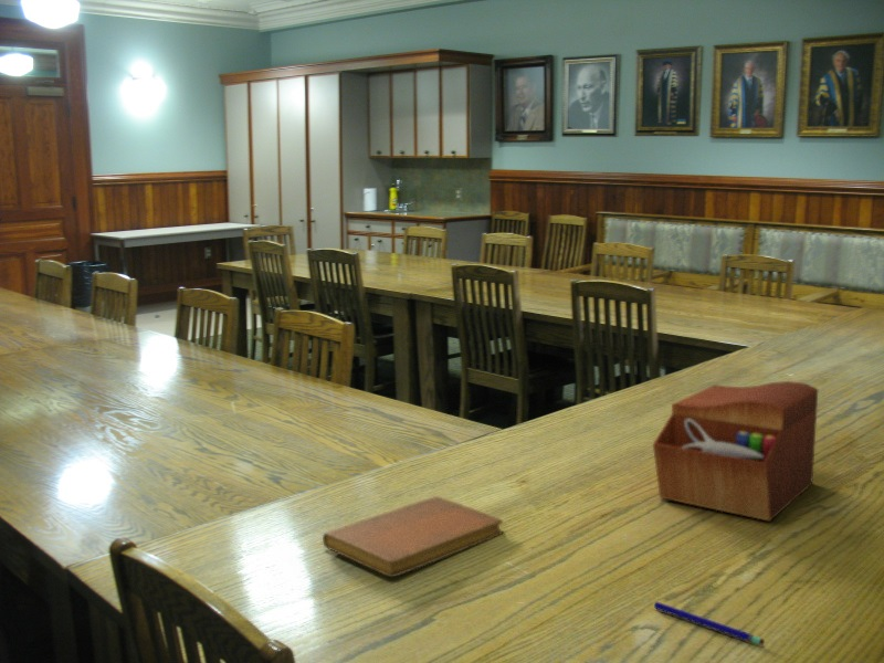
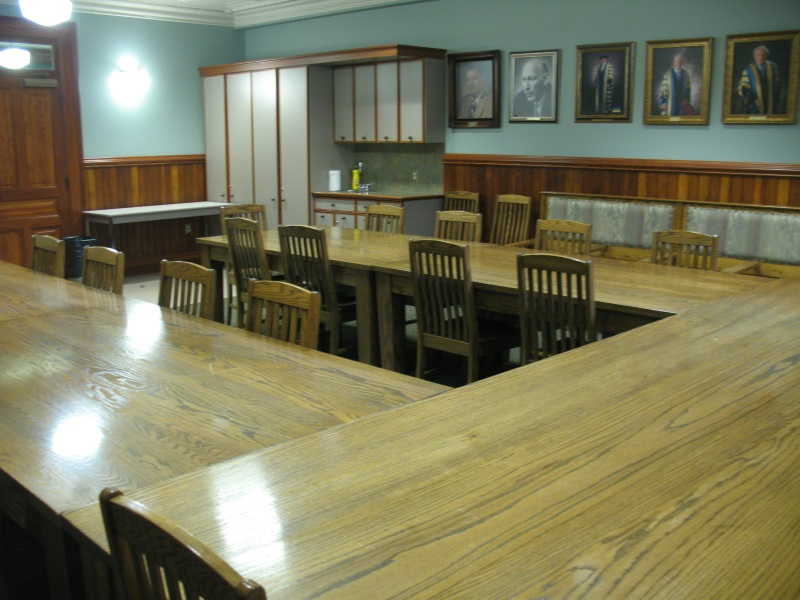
- sewing box (733, 442)
- notebook (414, 532)
- pen (706, 622)
